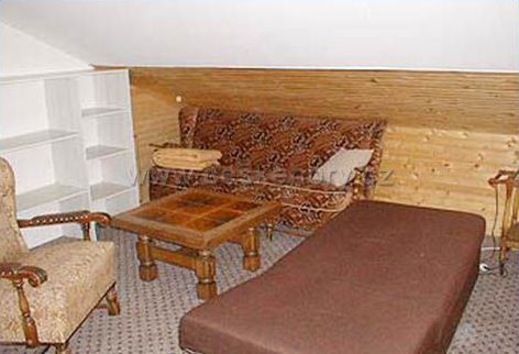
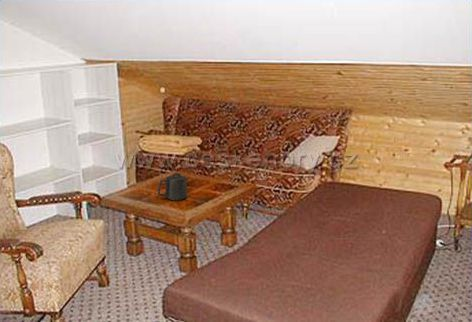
+ mug (173, 186)
